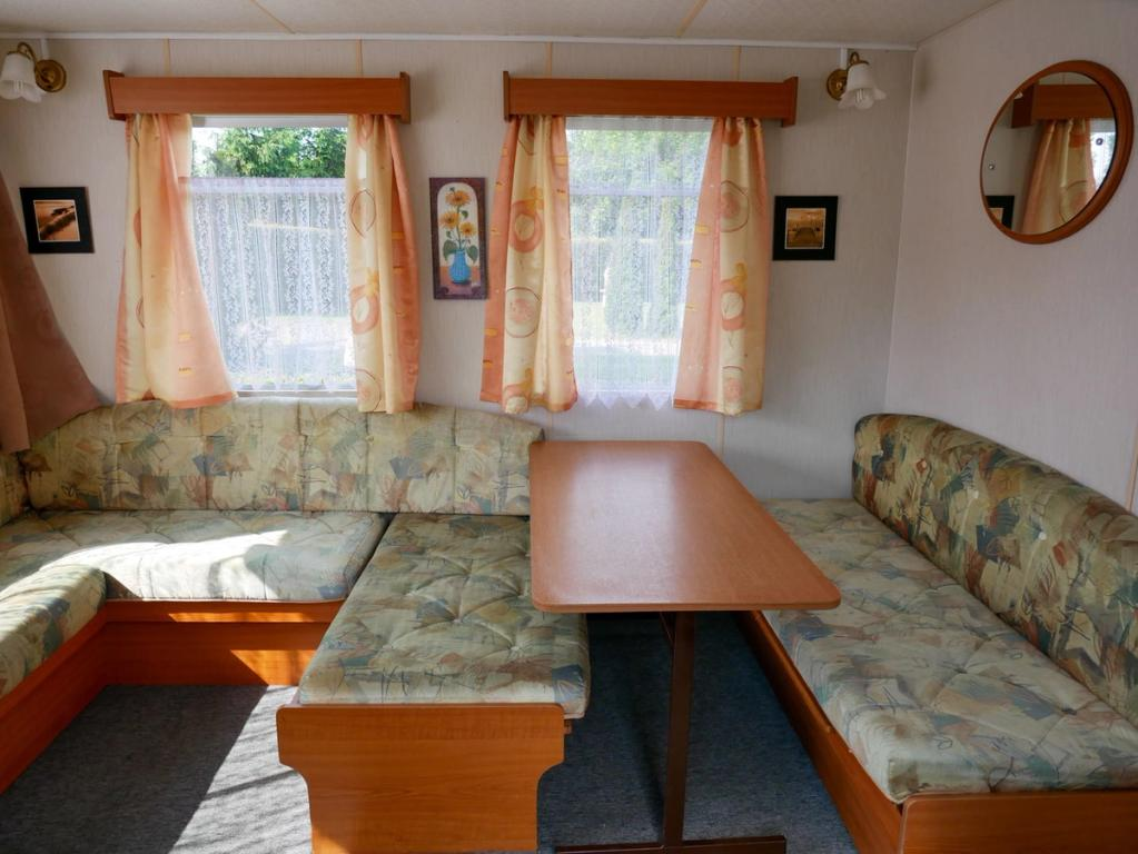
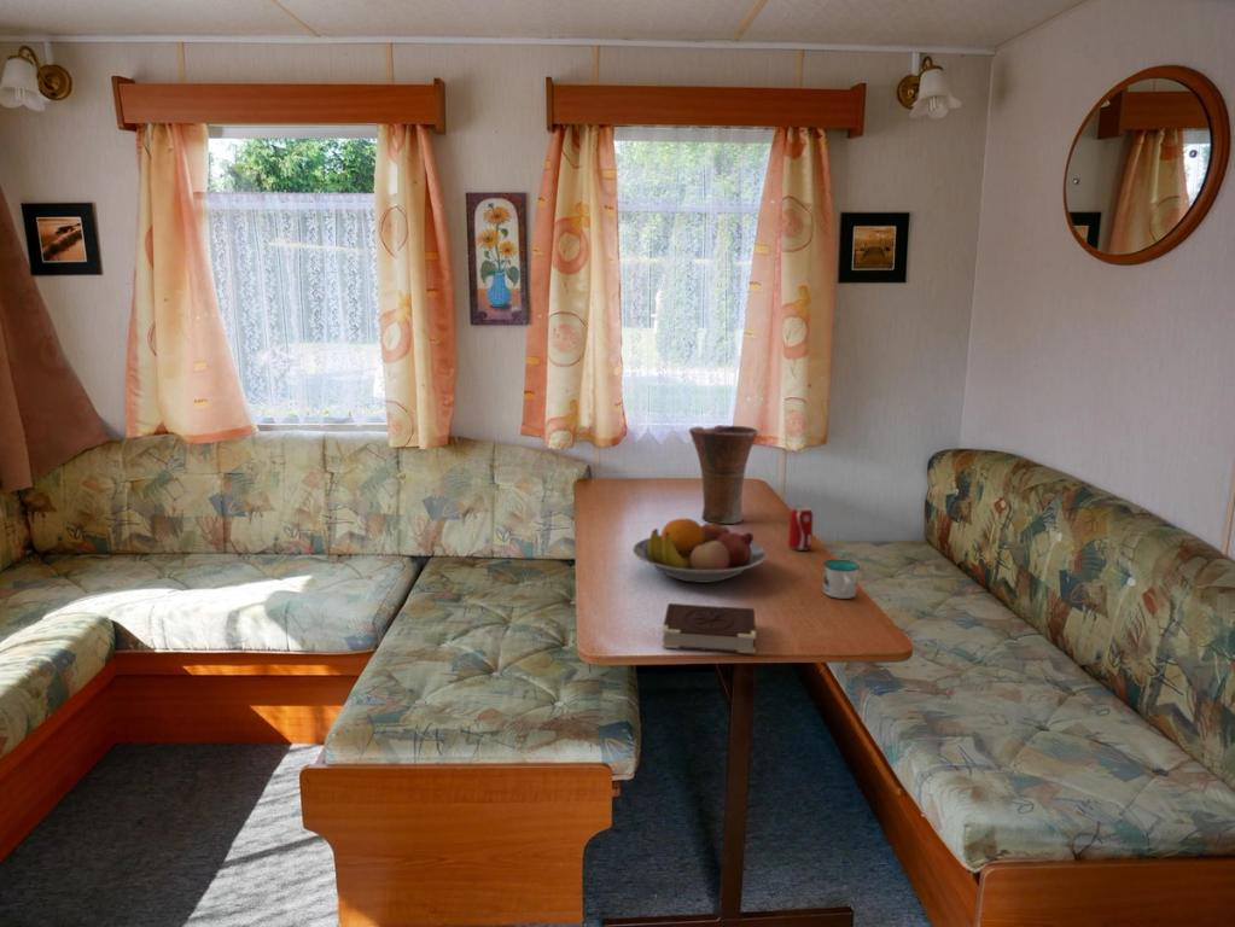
+ mug (841, 581)
+ vase (721, 473)
+ beverage can (800, 527)
+ fruit bowl (699, 544)
+ book (709, 625)
